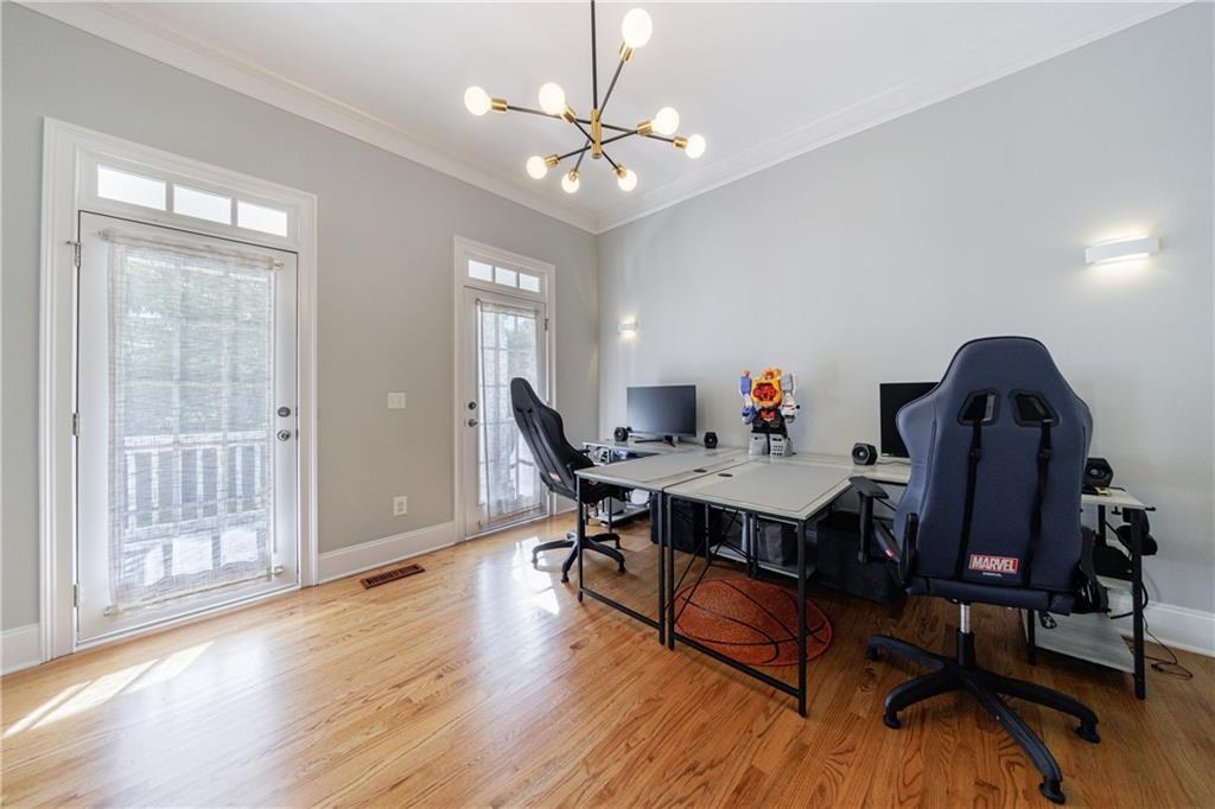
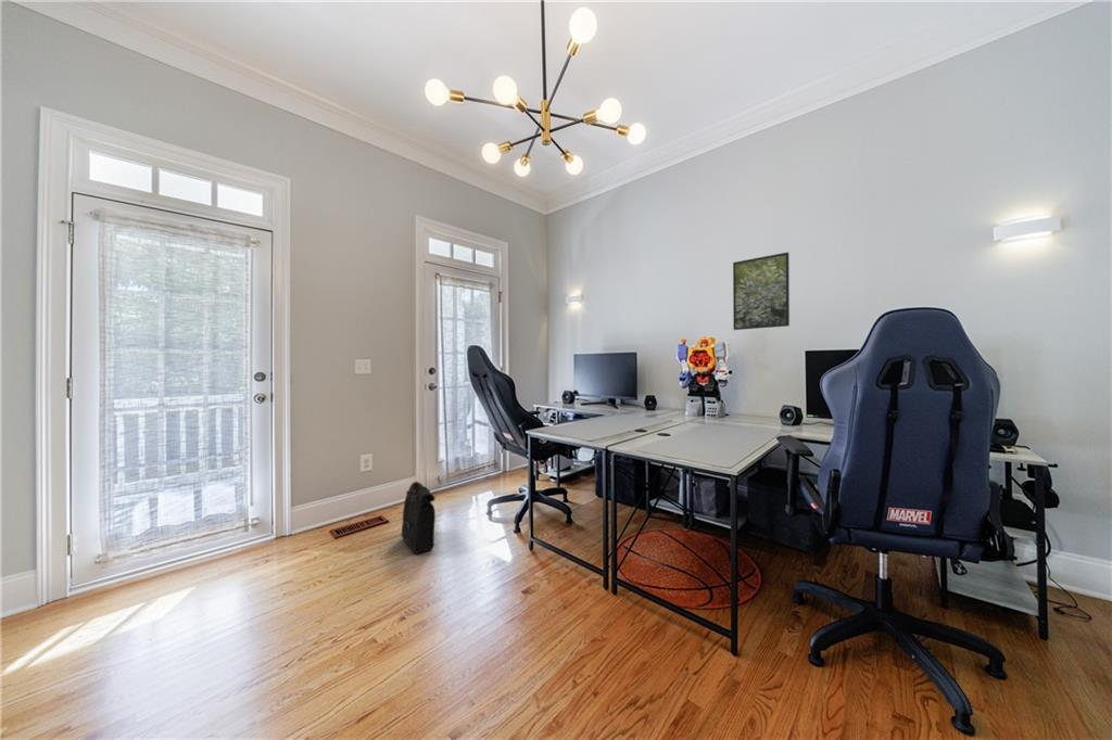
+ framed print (759, 292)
+ backpack (418, 512)
